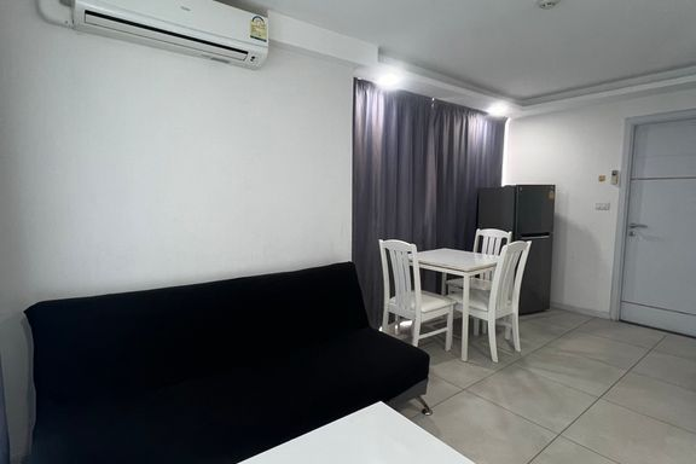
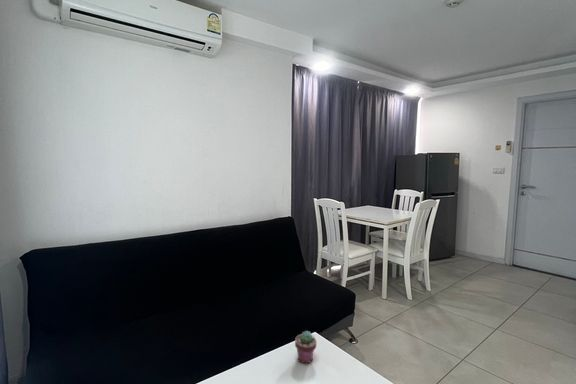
+ potted succulent (305, 345)
